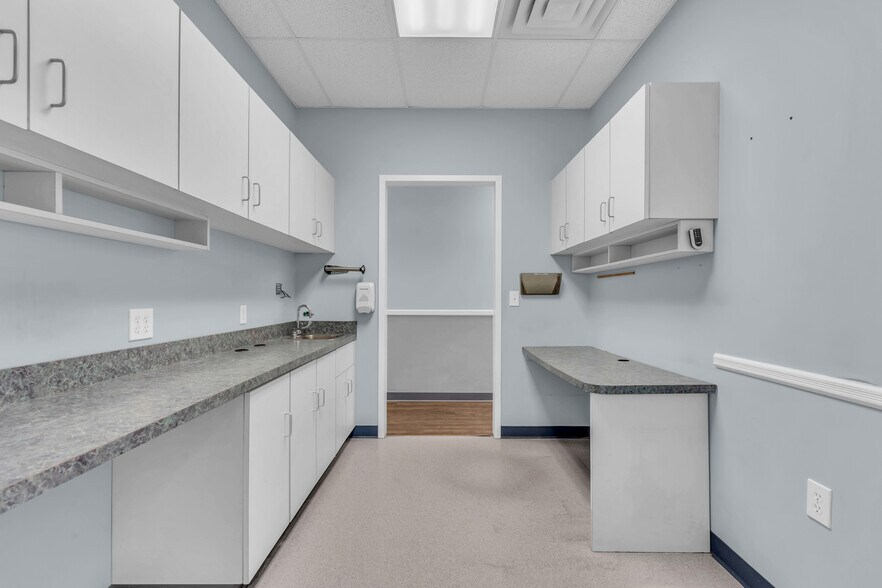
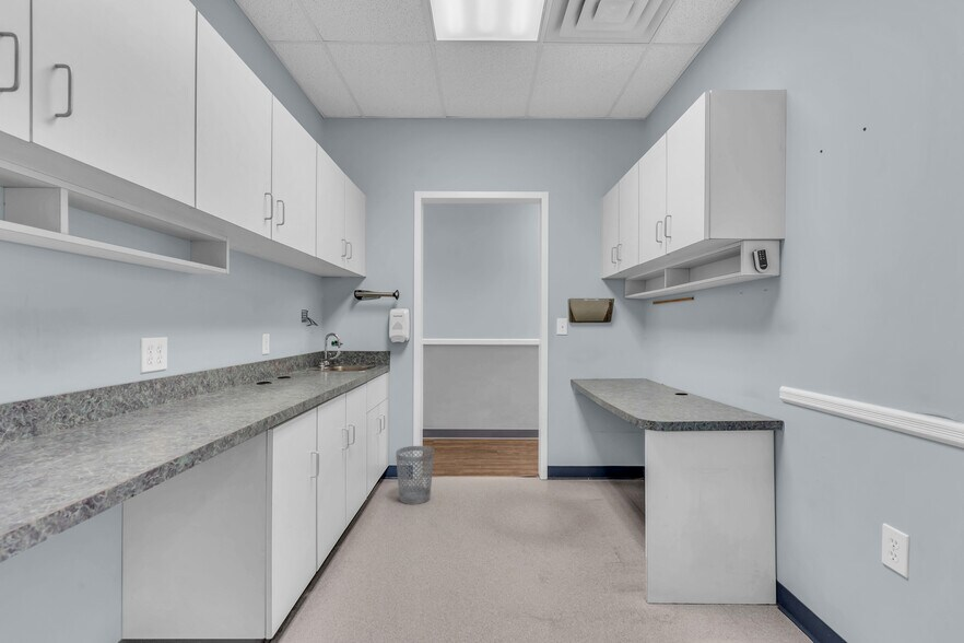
+ wastebasket (414, 474)
